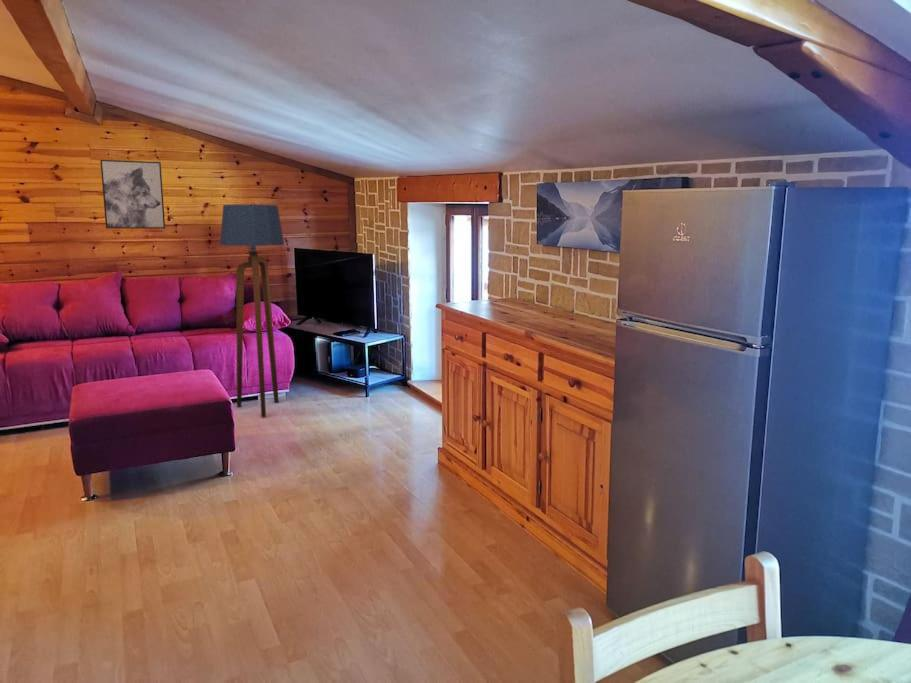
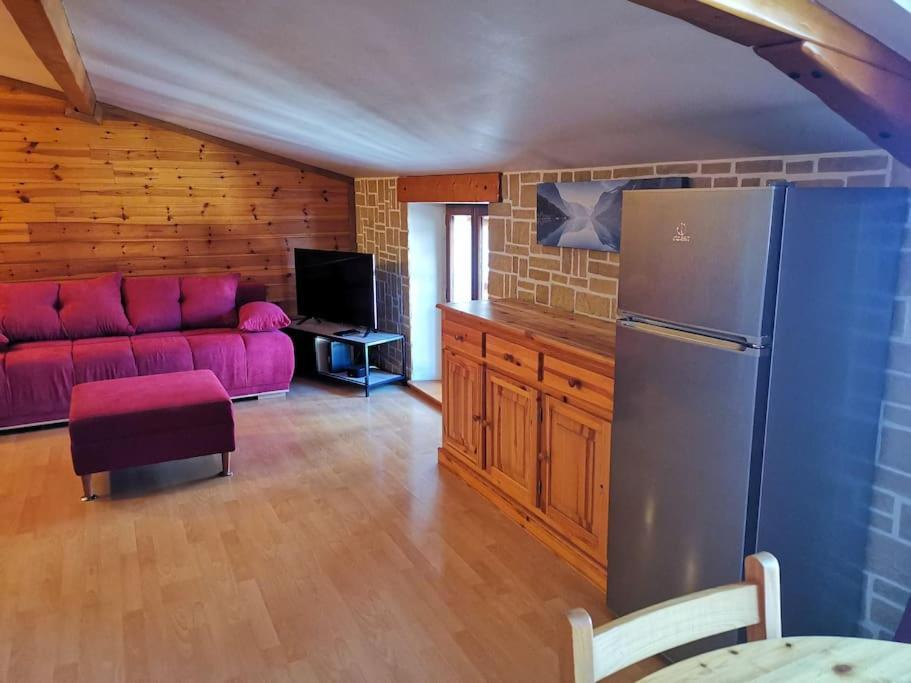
- floor lamp (255, 310)
- wall art (133, 195)
